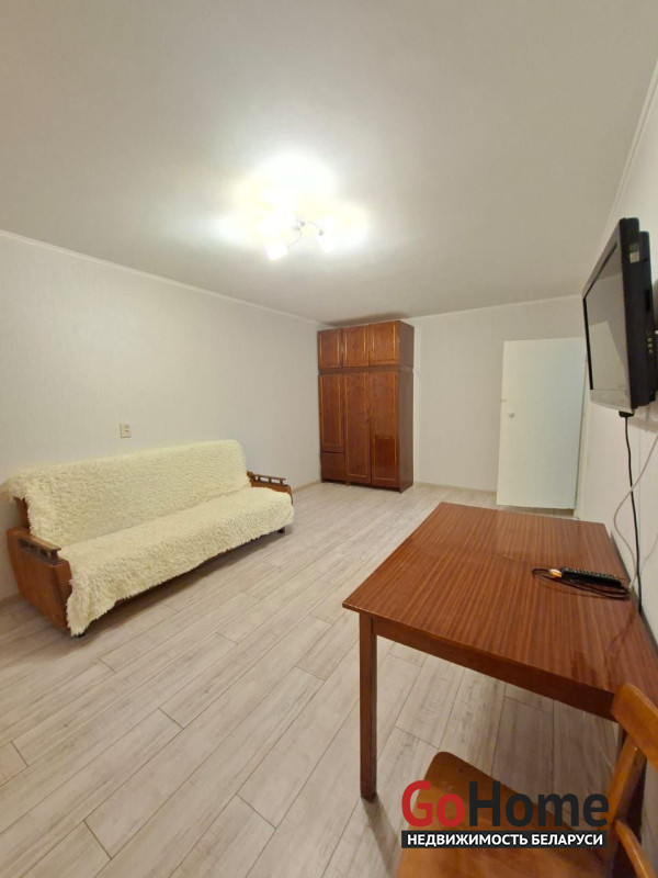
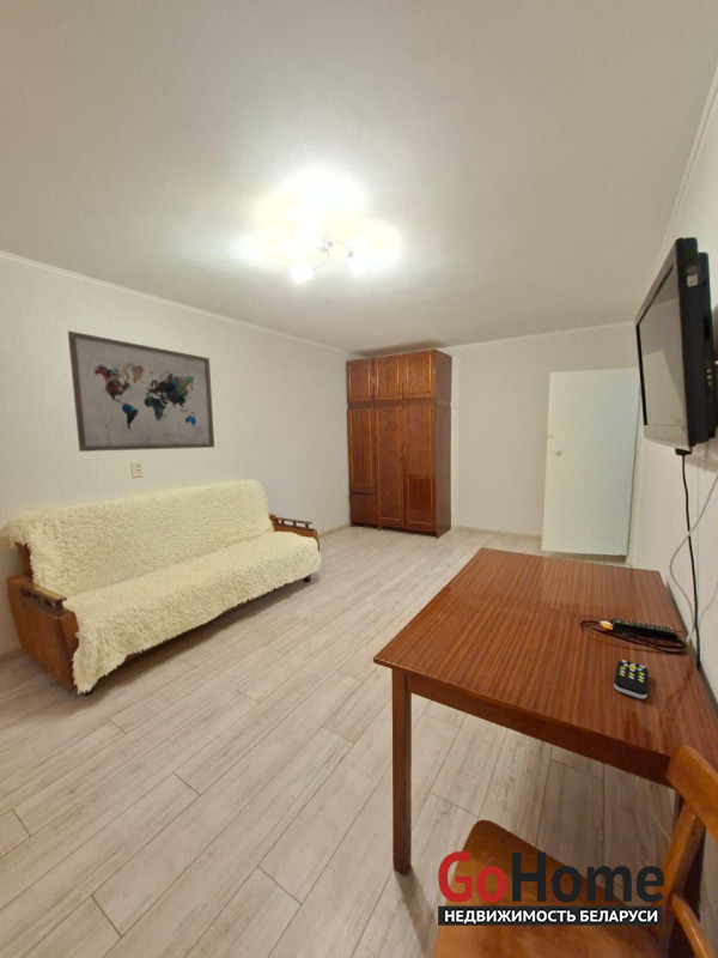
+ wall art (152, 398)
+ remote control (631, 678)
